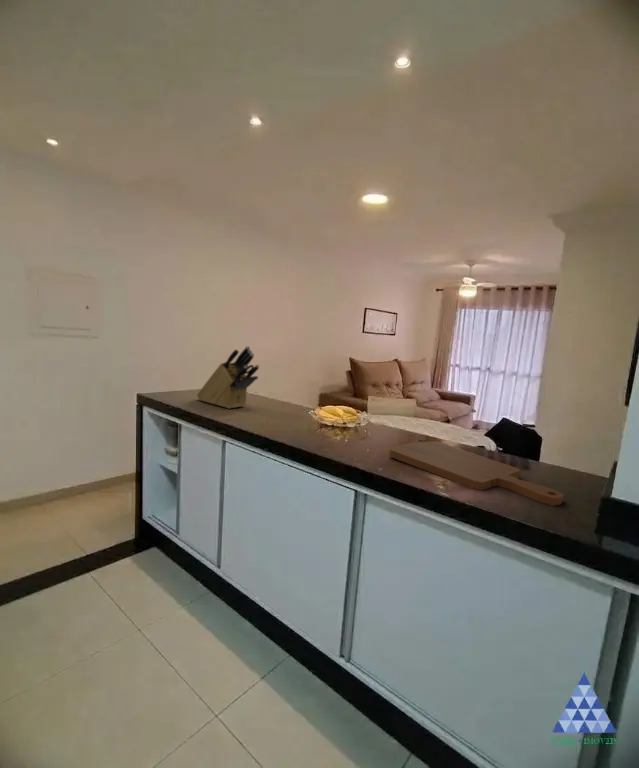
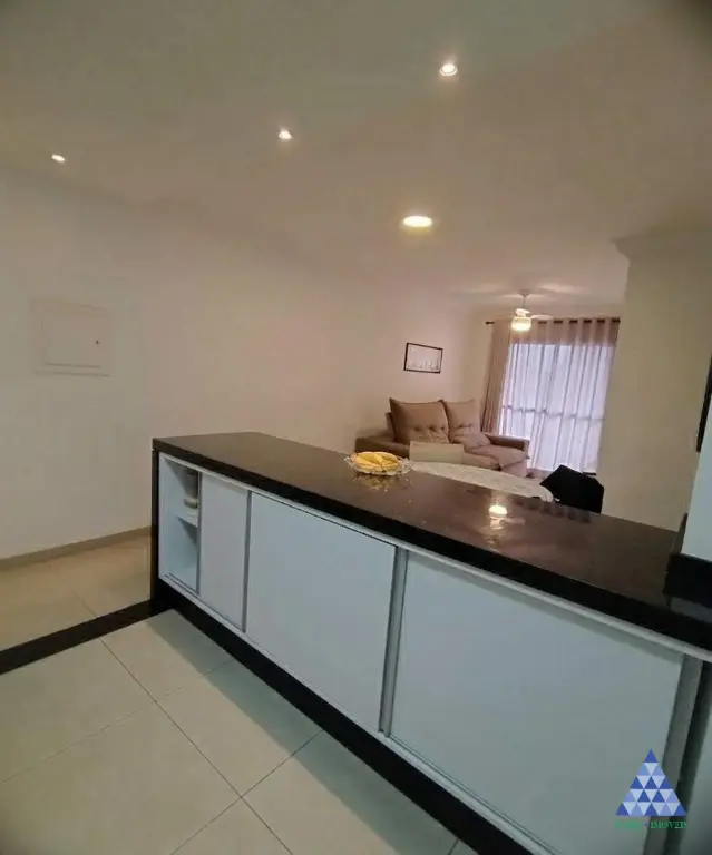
- cutting board (460, 465)
- knife block (227, 375)
